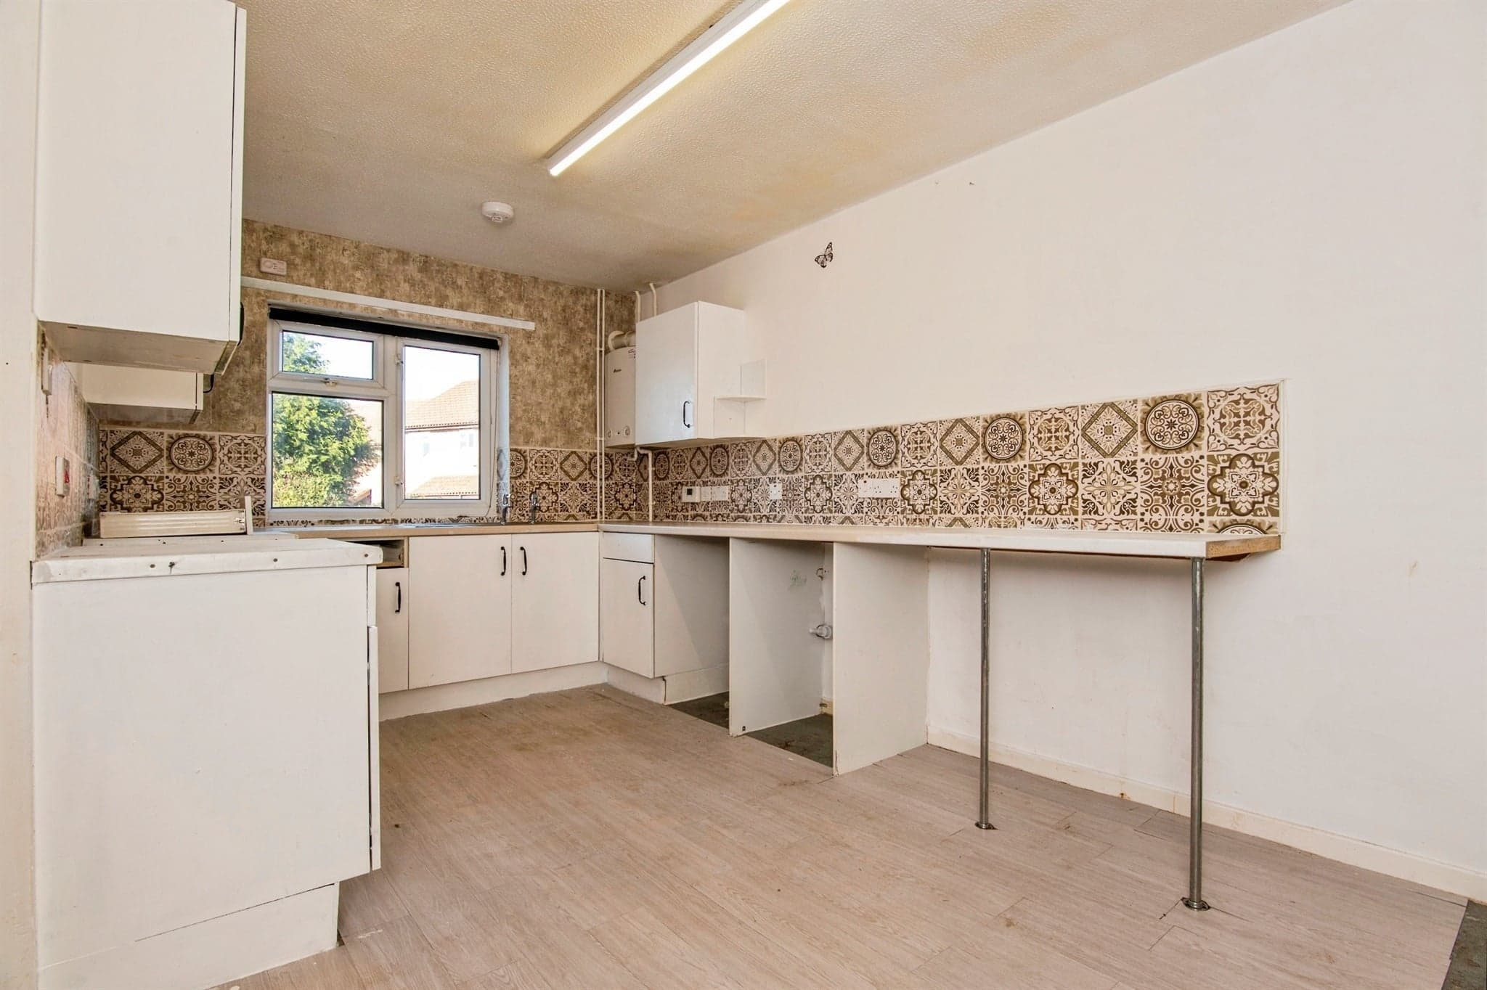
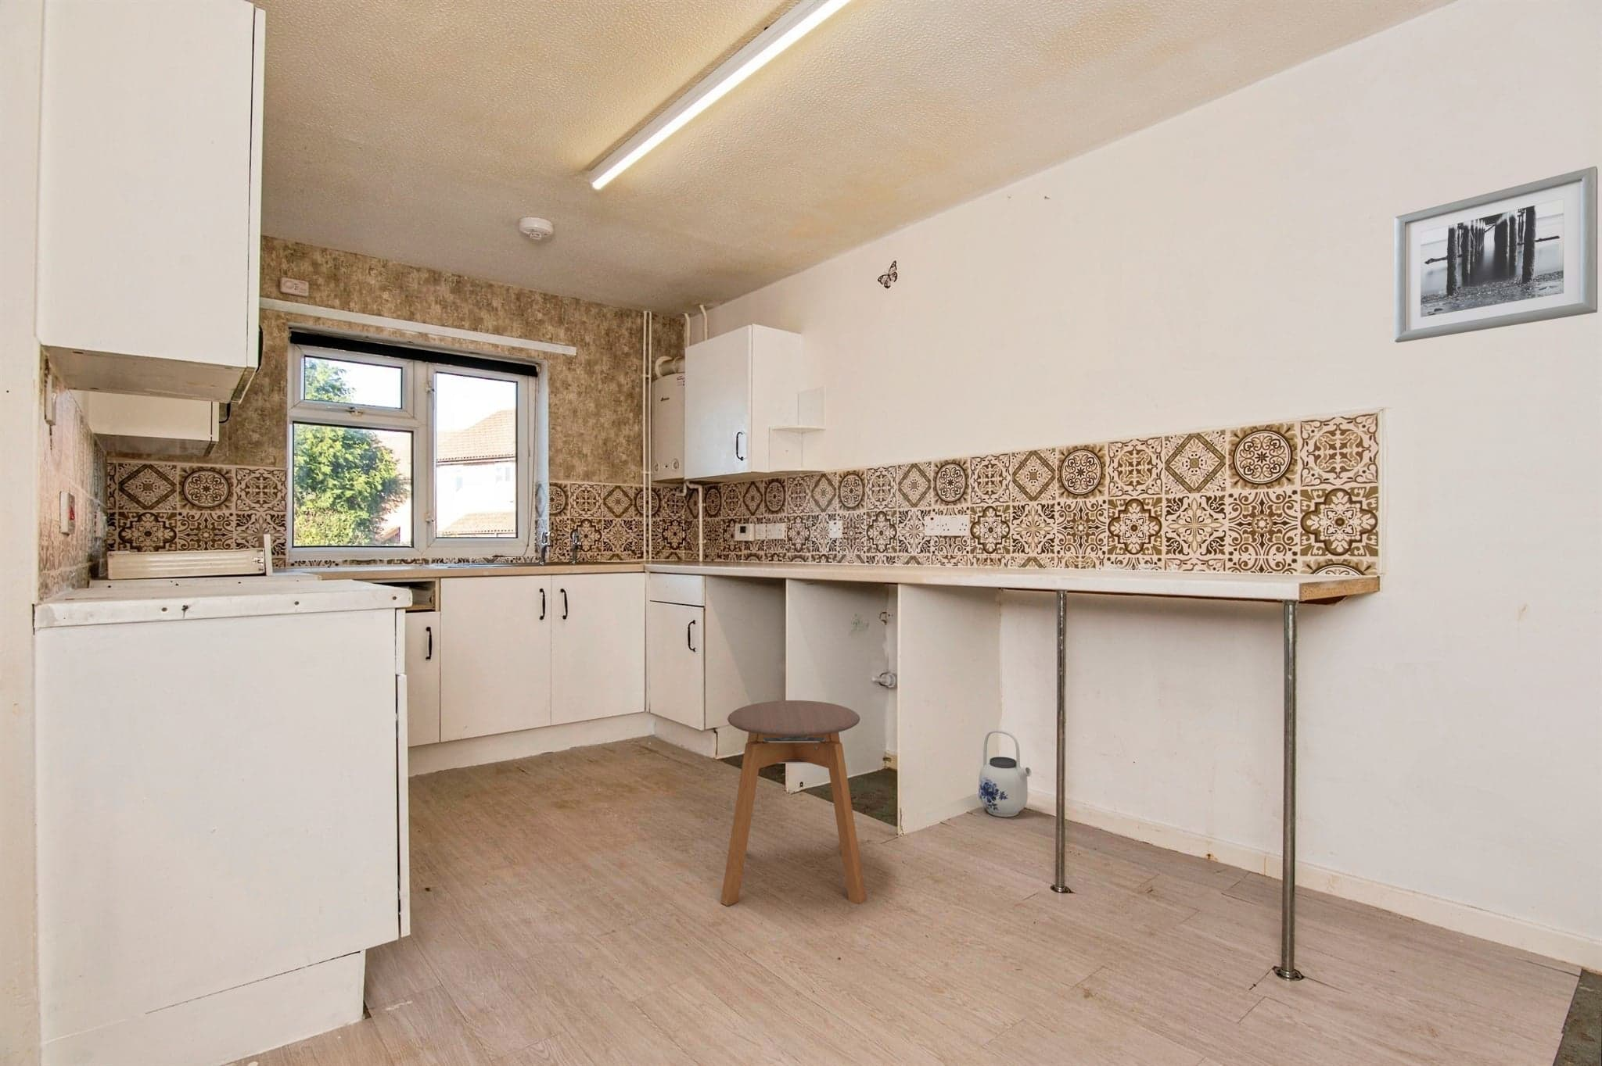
+ wall art (1489, 261)
+ stool (793, 763)
+ teapot (1006, 772)
